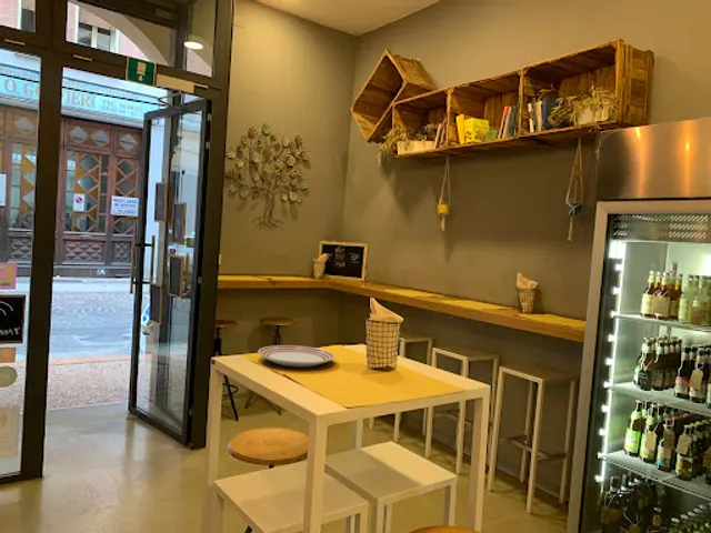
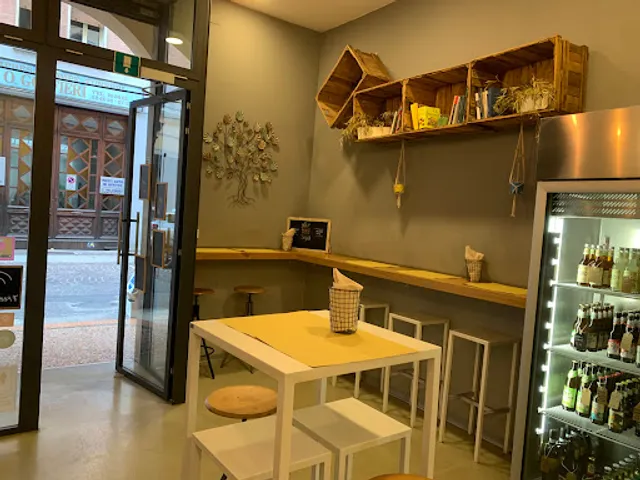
- dinner plate (296, 356)
